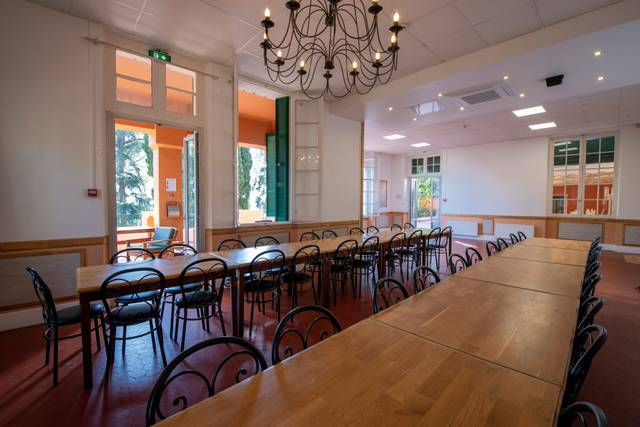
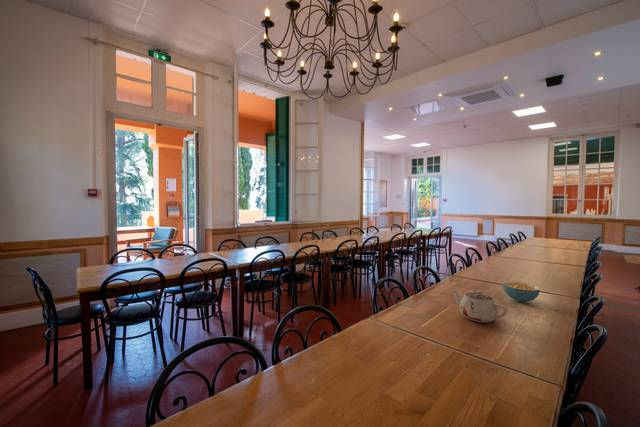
+ cereal bowl (520, 293)
+ teapot (476, 303)
